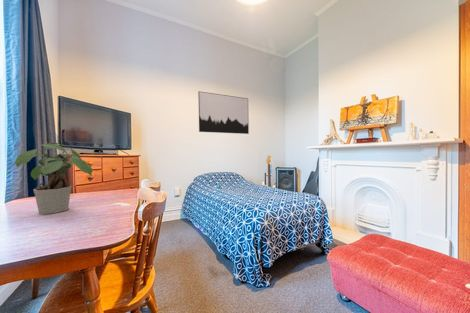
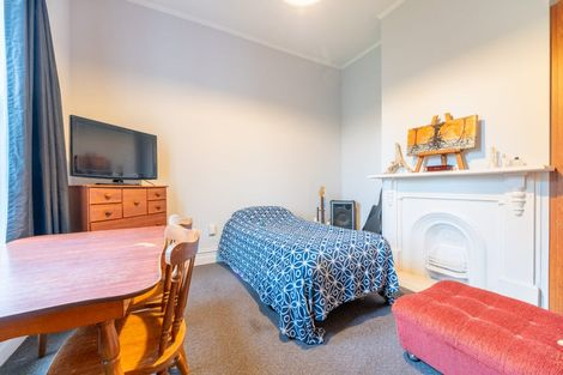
- wall art (225, 114)
- potted plant (57, 177)
